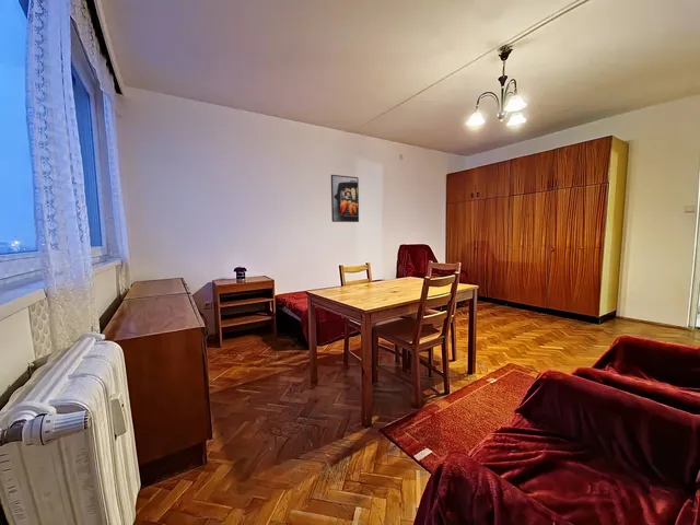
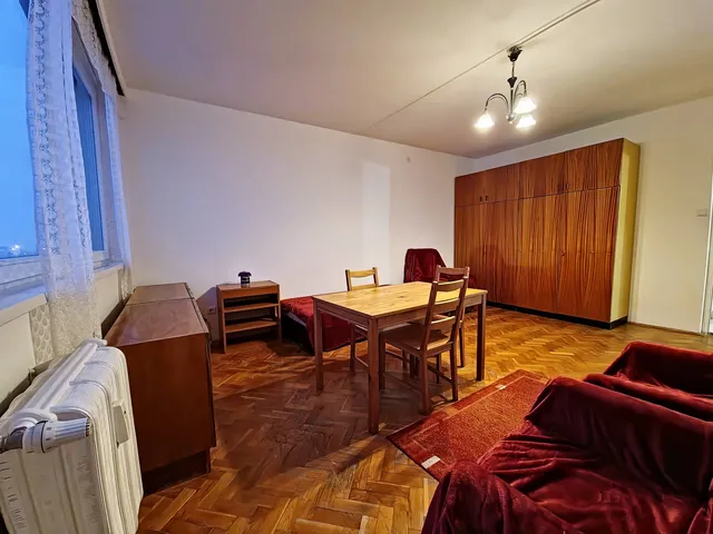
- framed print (345, 199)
